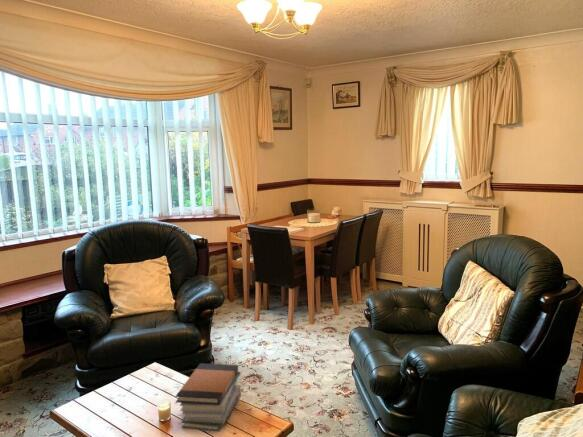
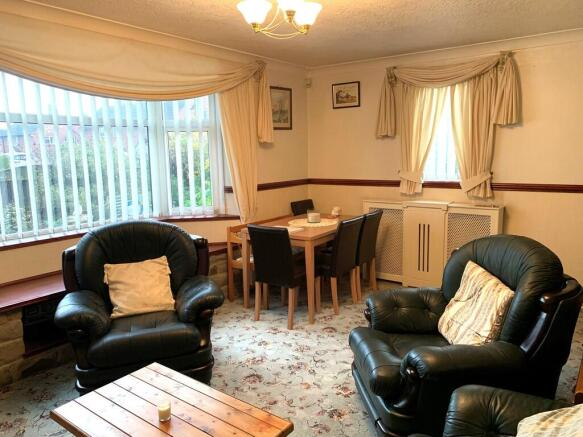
- book stack (210, 395)
